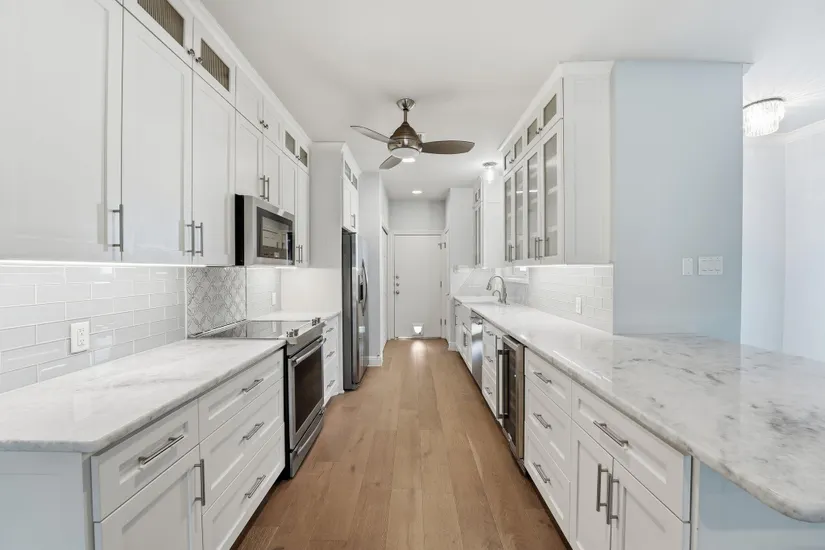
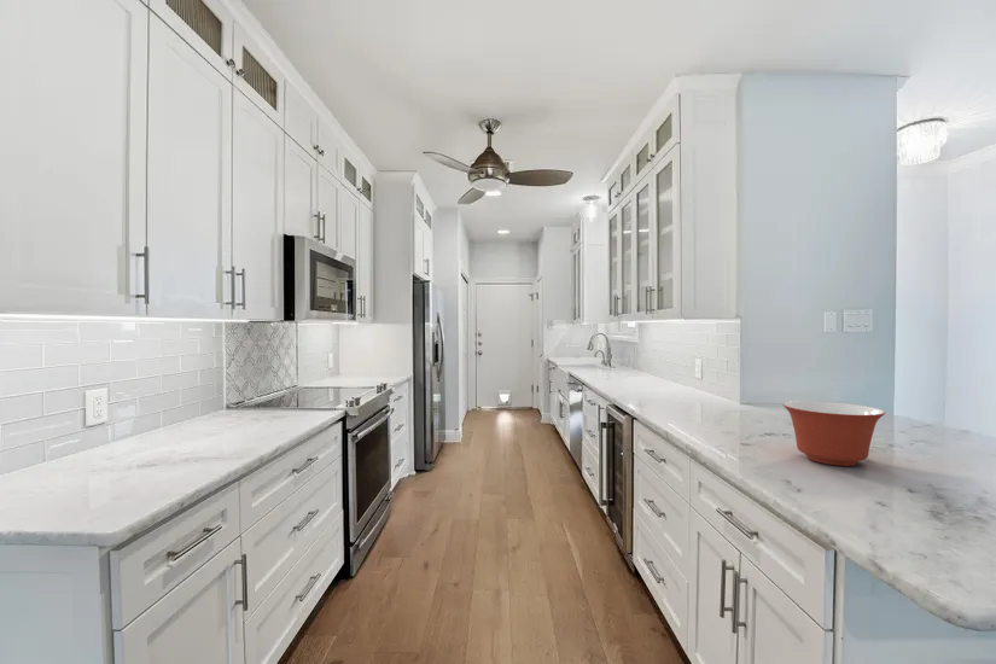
+ mixing bowl (831, 433)
